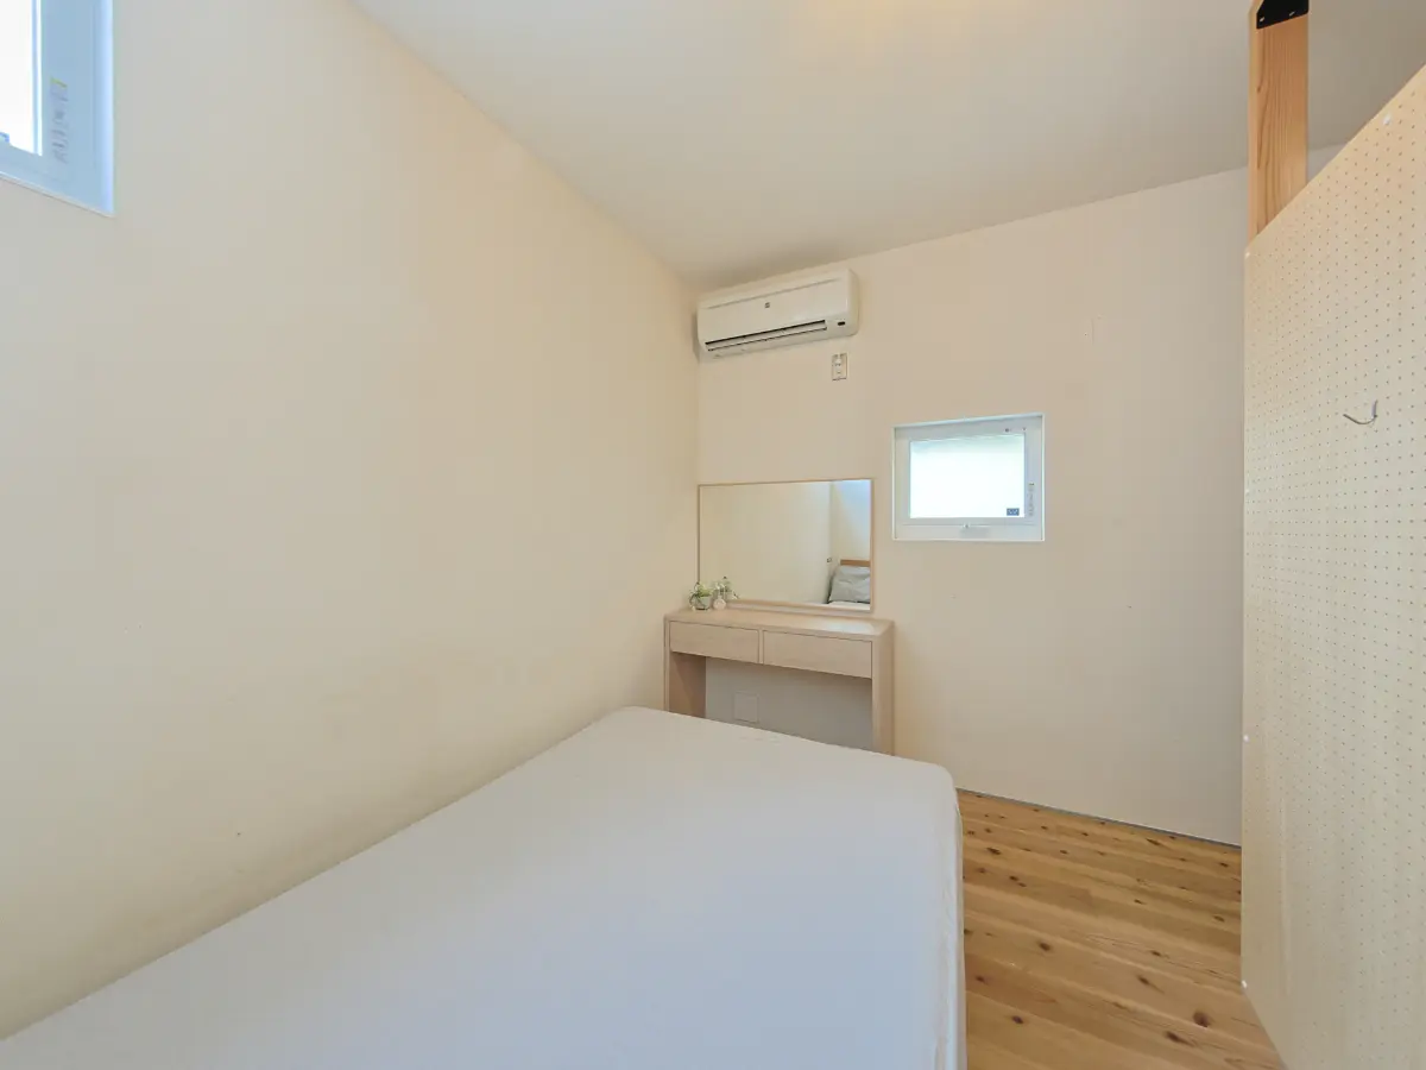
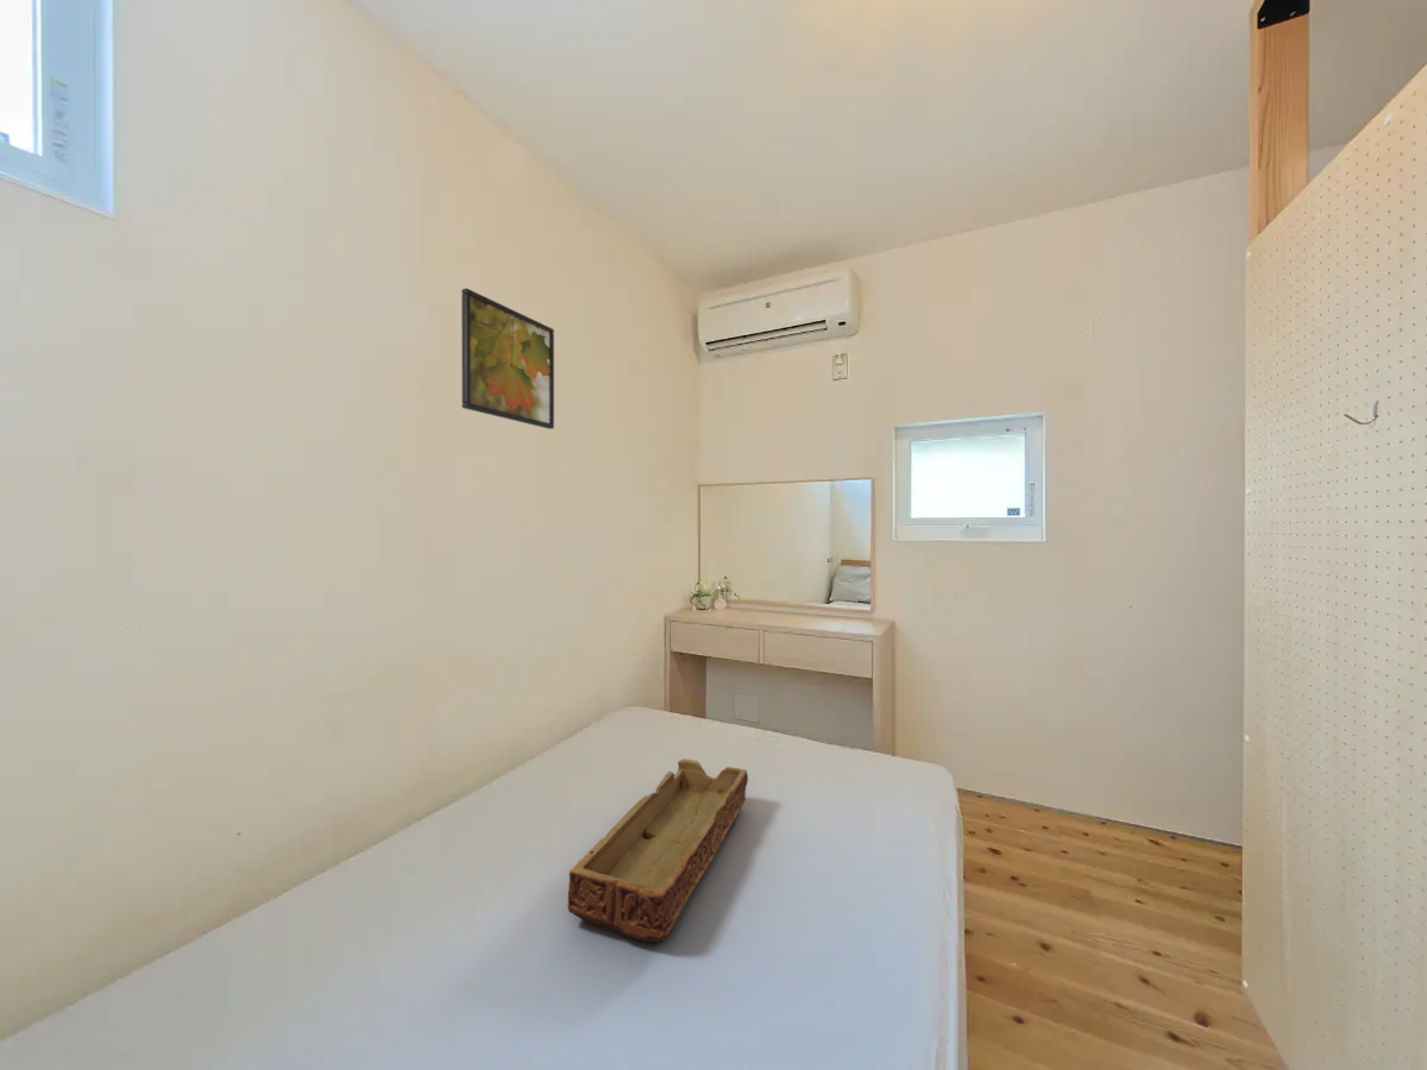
+ tray (674, 832)
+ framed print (511, 365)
